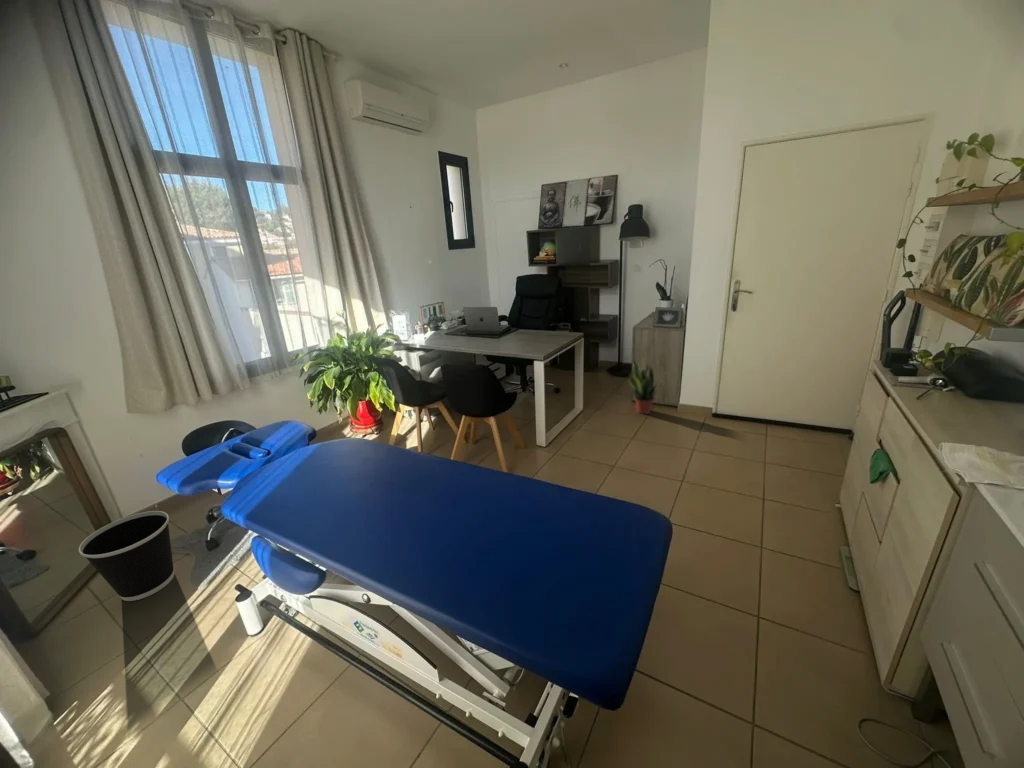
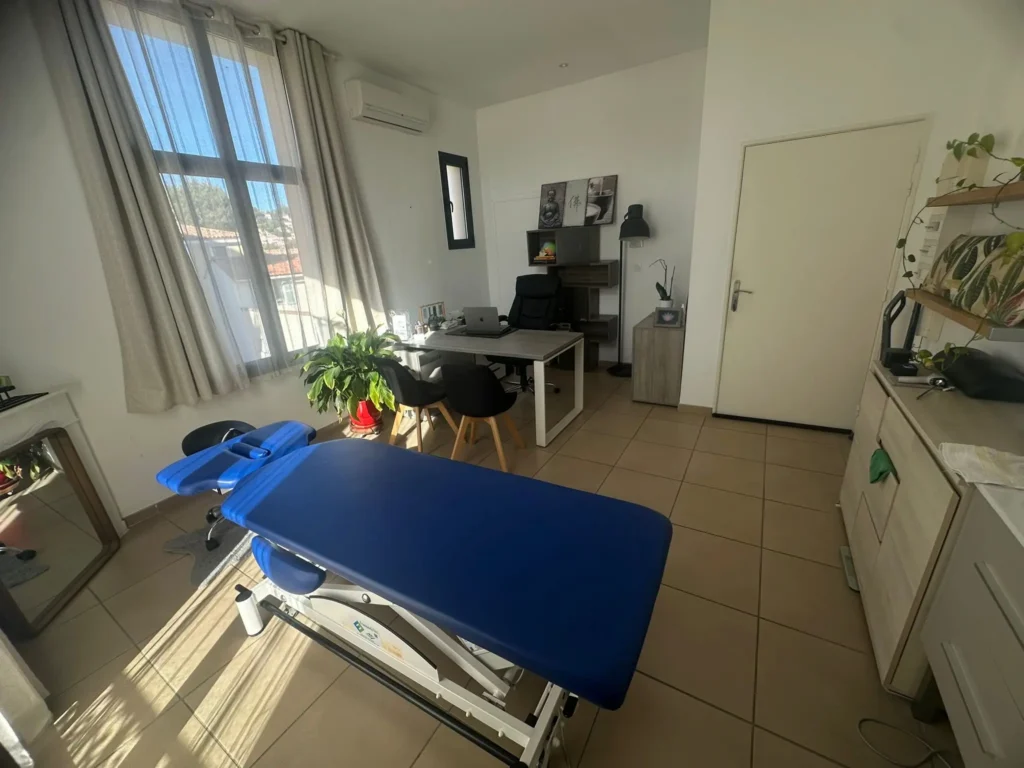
- wastebasket (137, 558)
- potted plant (644, 387)
